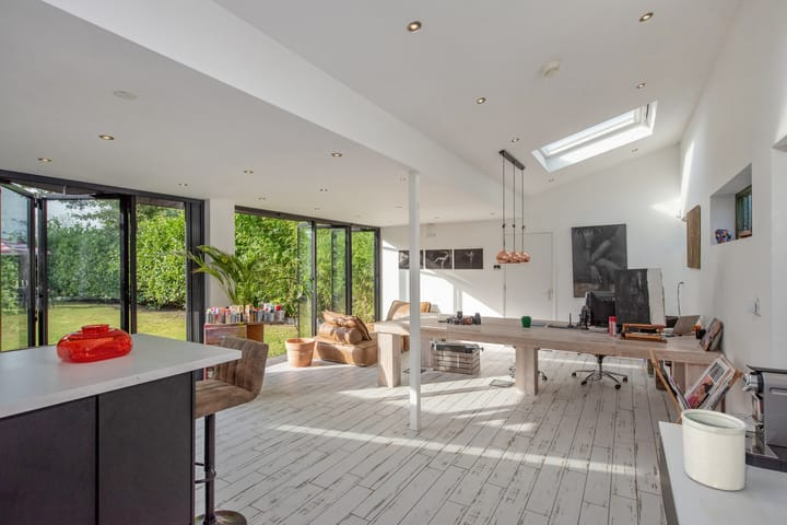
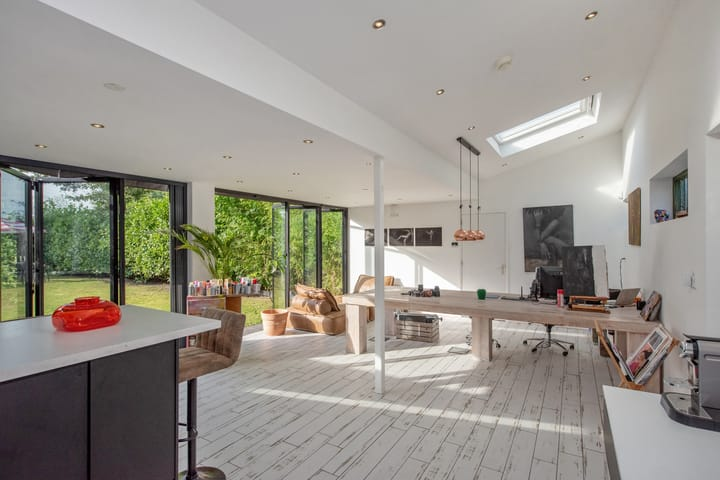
- utensil holder (713, 447)
